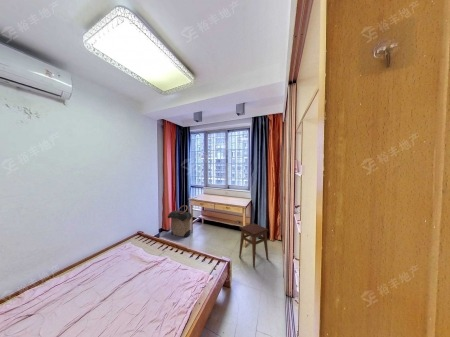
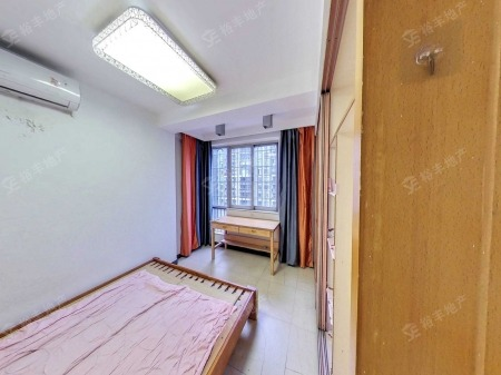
- laundry hamper (180, 220)
- stool (253, 243)
